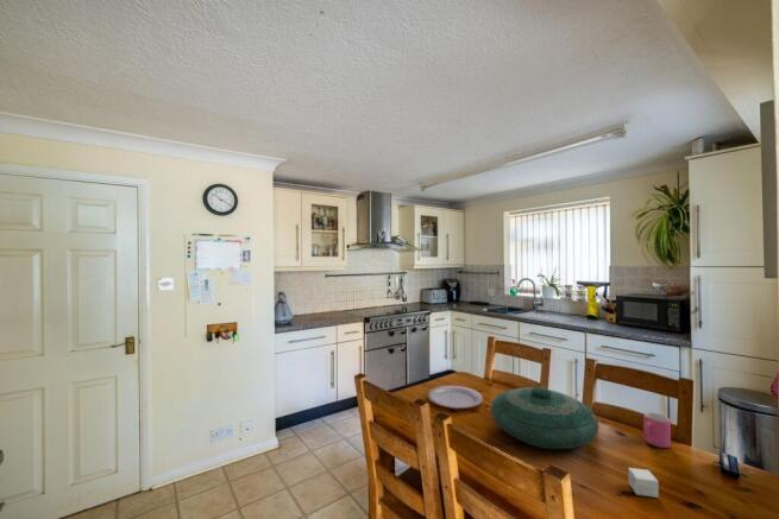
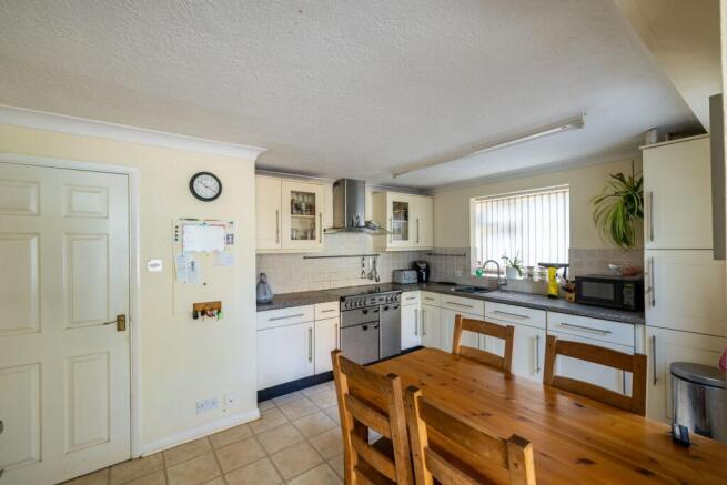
- plate (454, 398)
- mug (654, 430)
- small box (642, 481)
- decorative bowl (541, 410)
